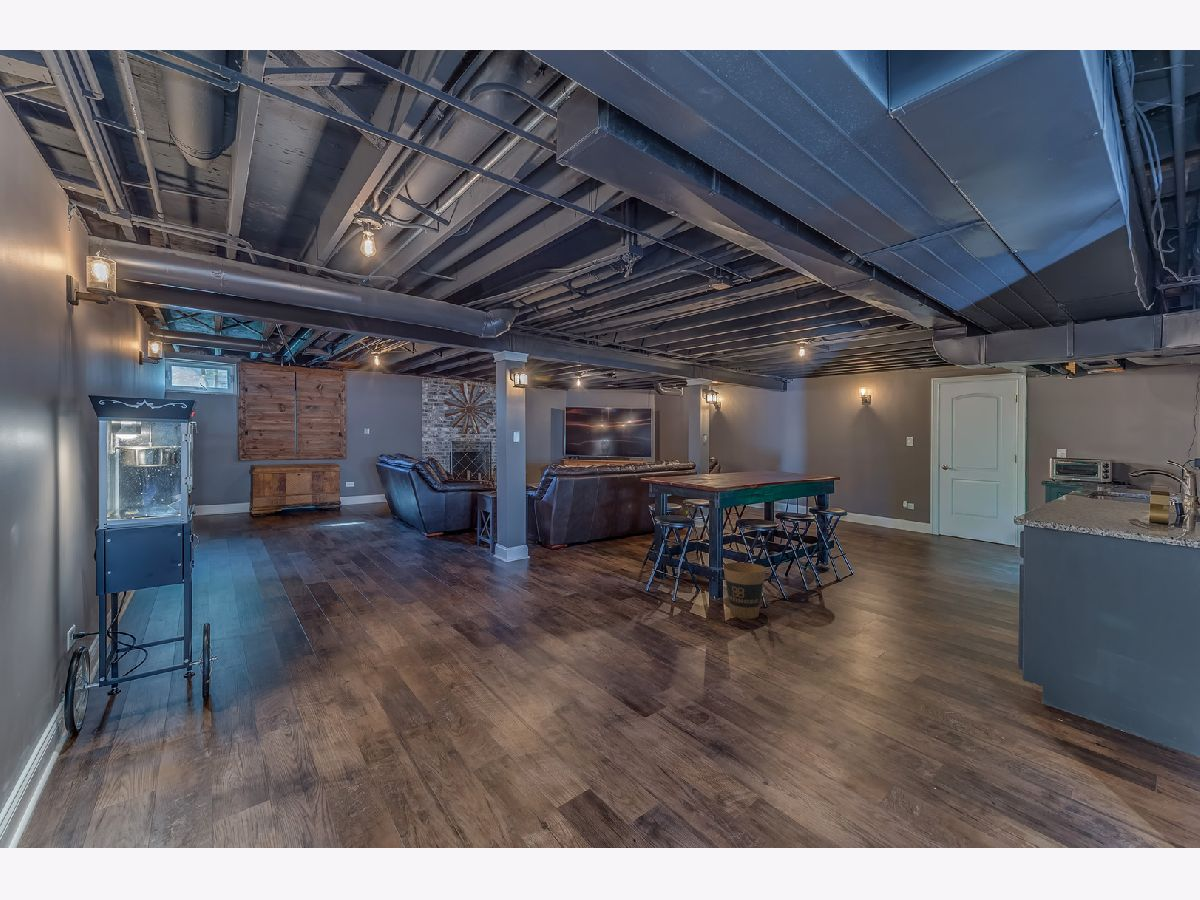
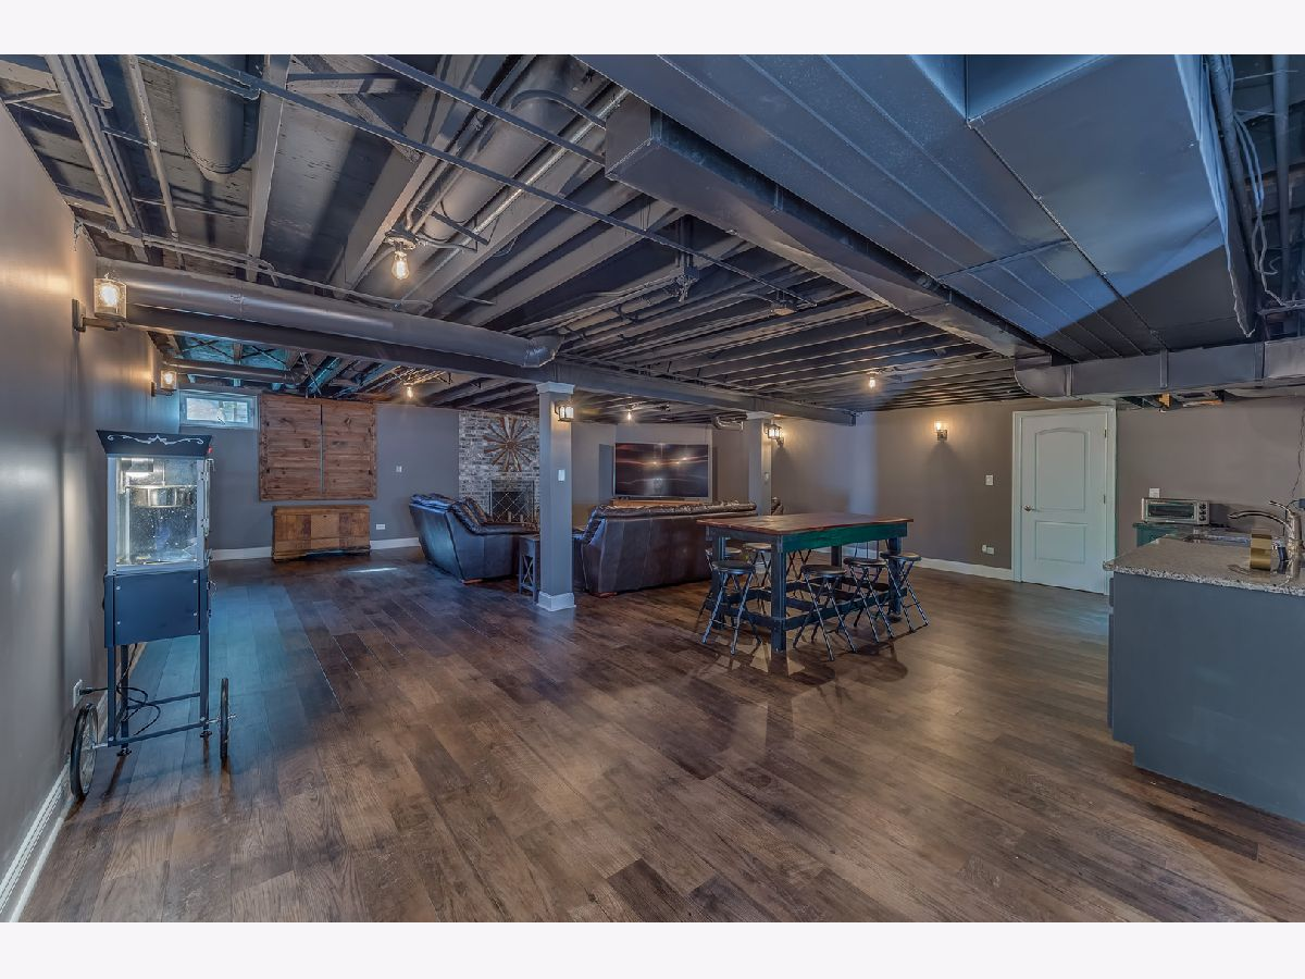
- trash can (744, 590)
